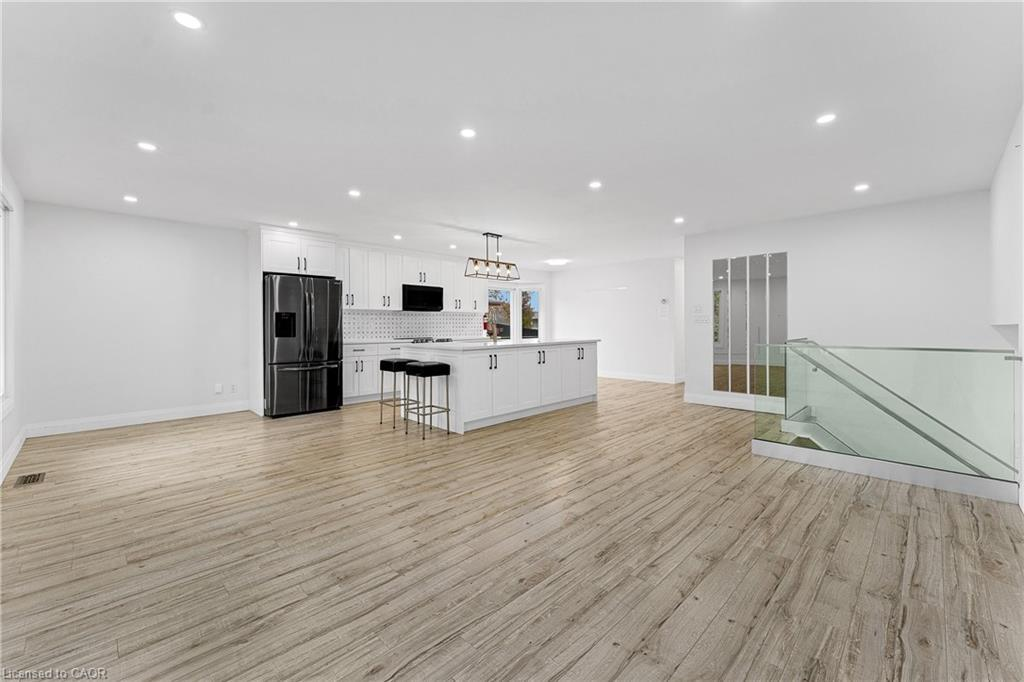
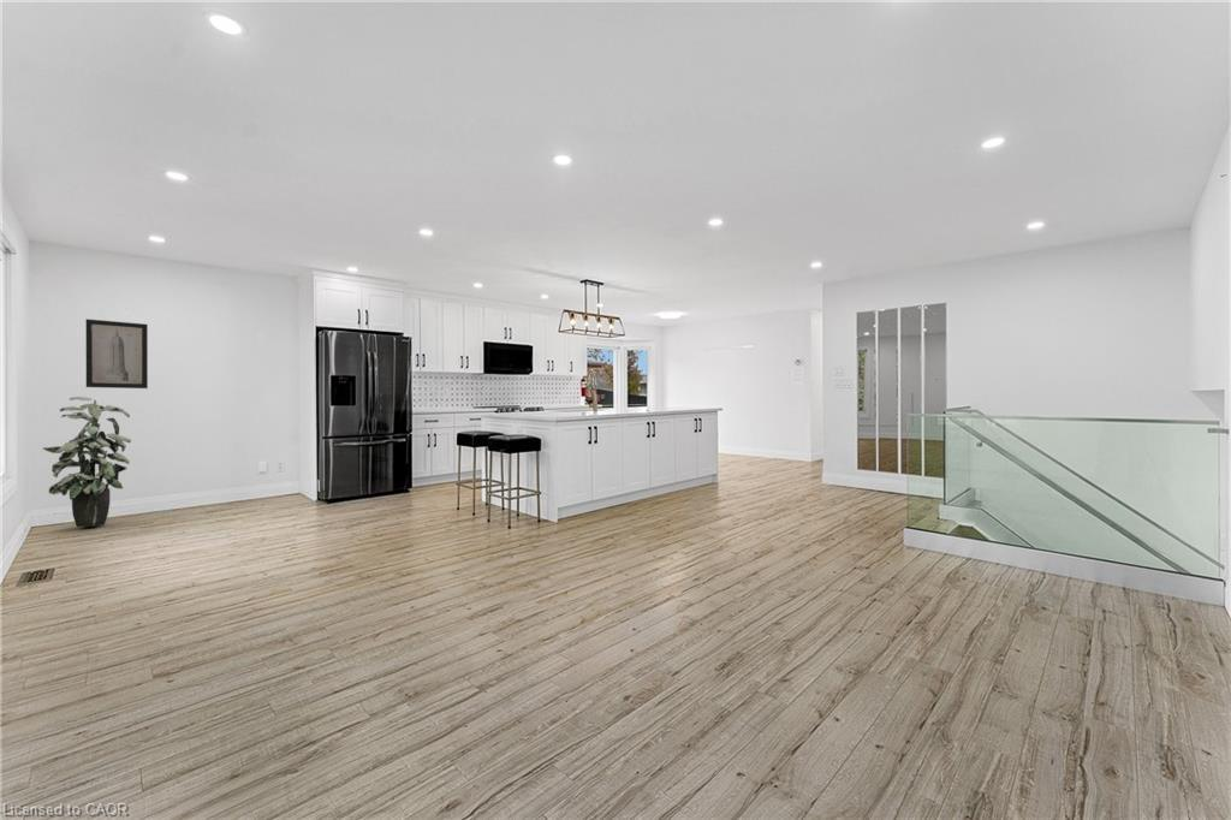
+ wall art (117, 355)
+ indoor plant (88, 460)
